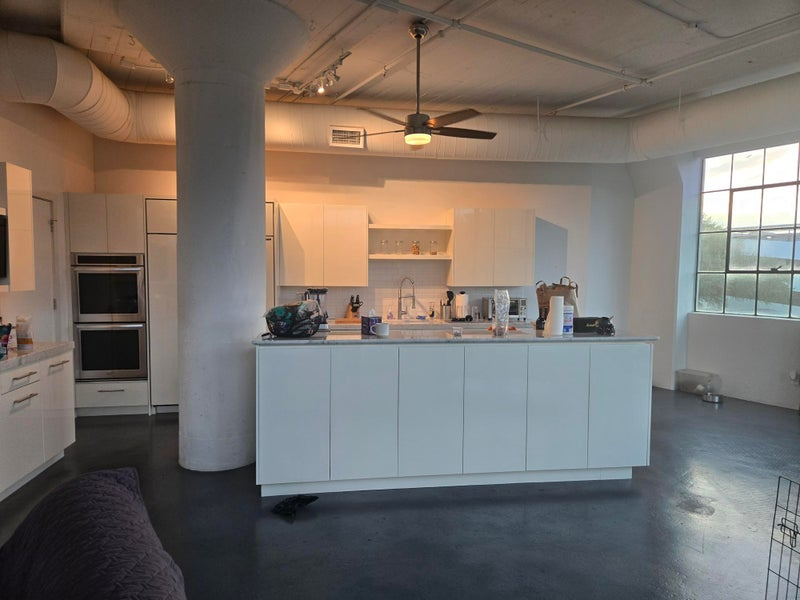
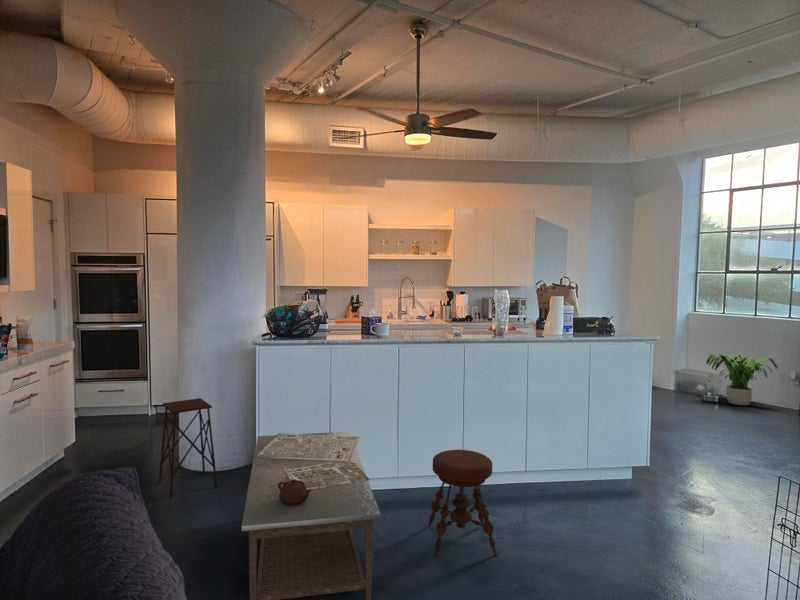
+ stool (461, 498)
+ potted plant (742, 379)
+ coffee table (312, 502)
+ side table (190, 443)
